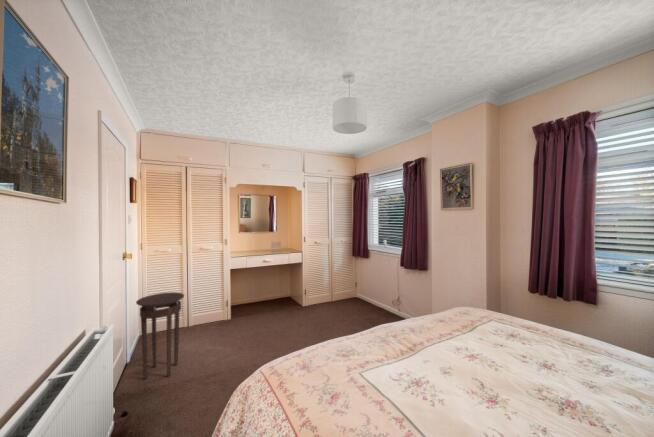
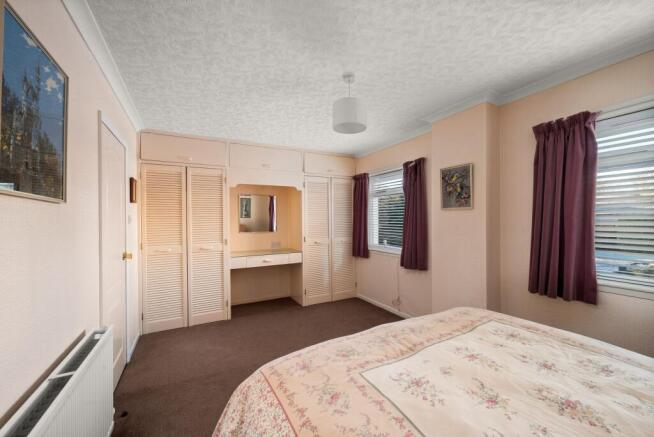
- stool (155, 334)
